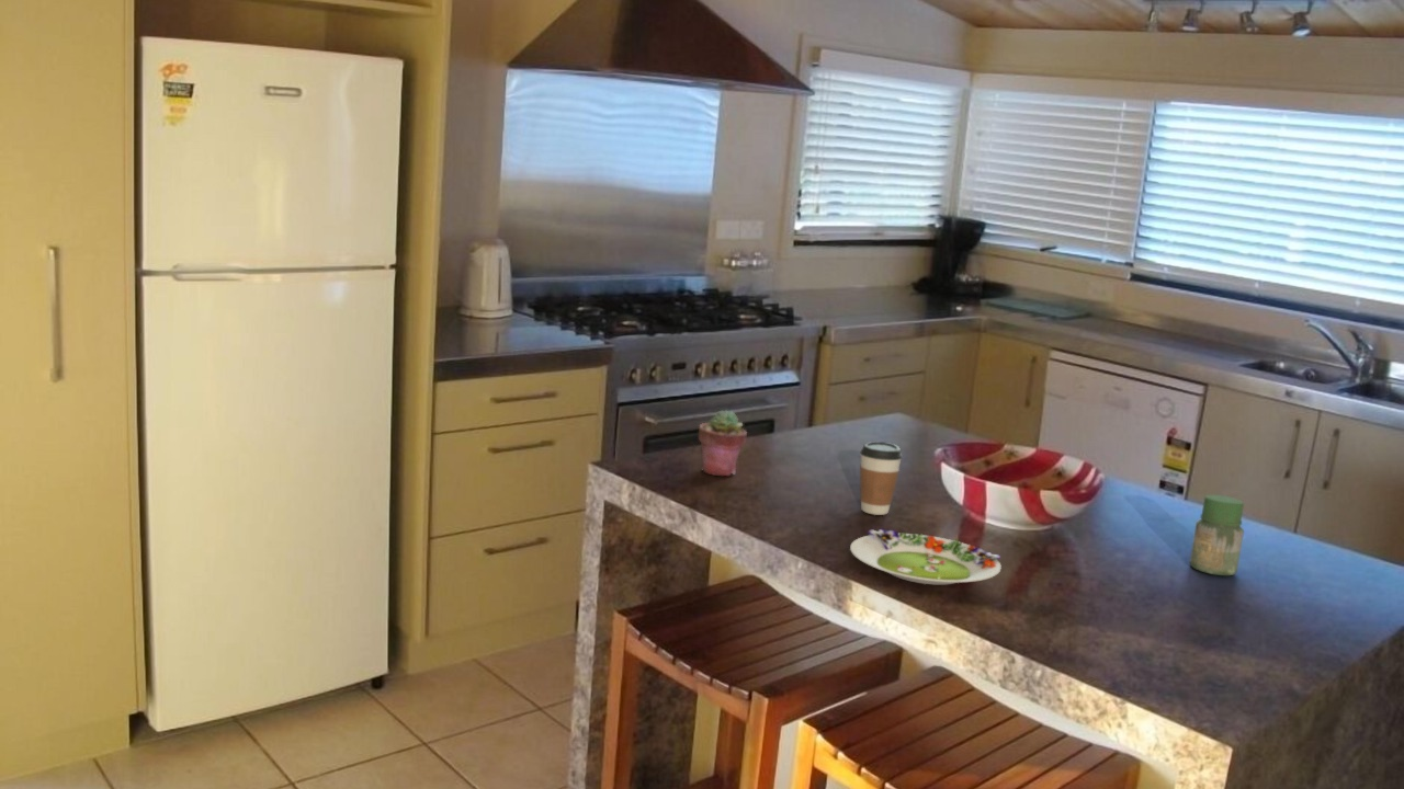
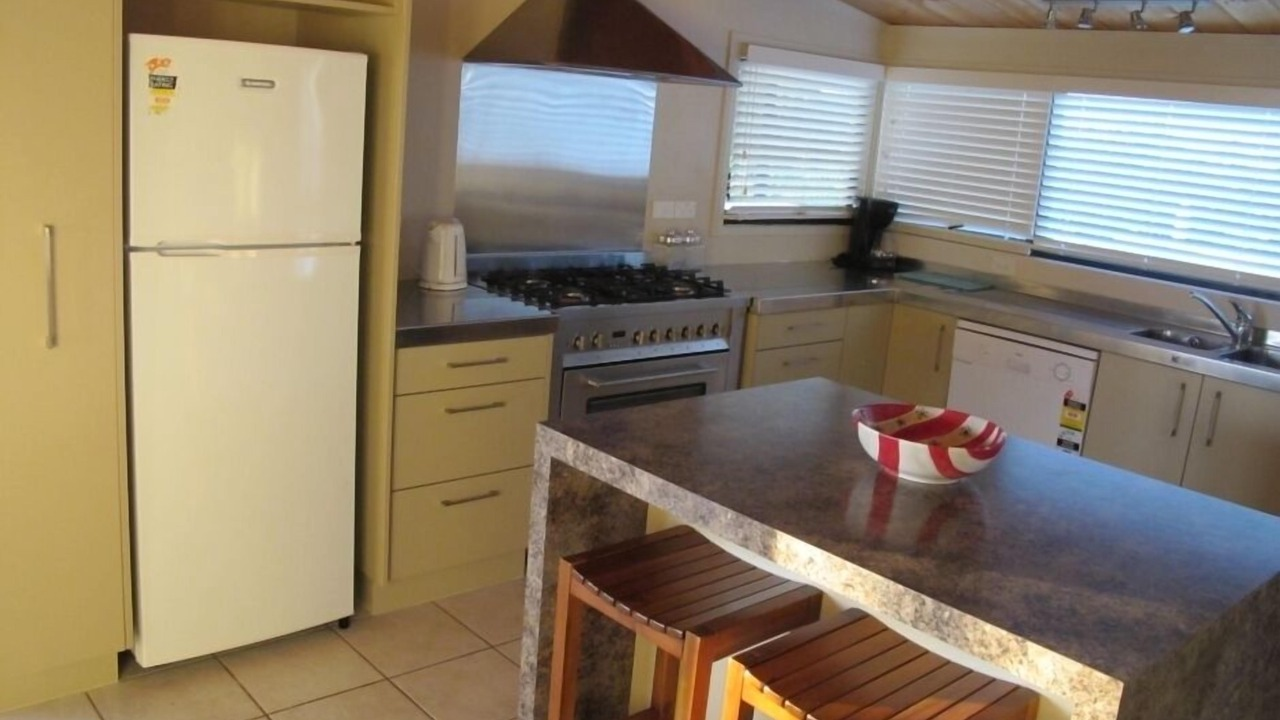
- jar (1218, 534)
- coffee cup (878, 478)
- potted succulent (721, 441)
- salad plate (924, 560)
